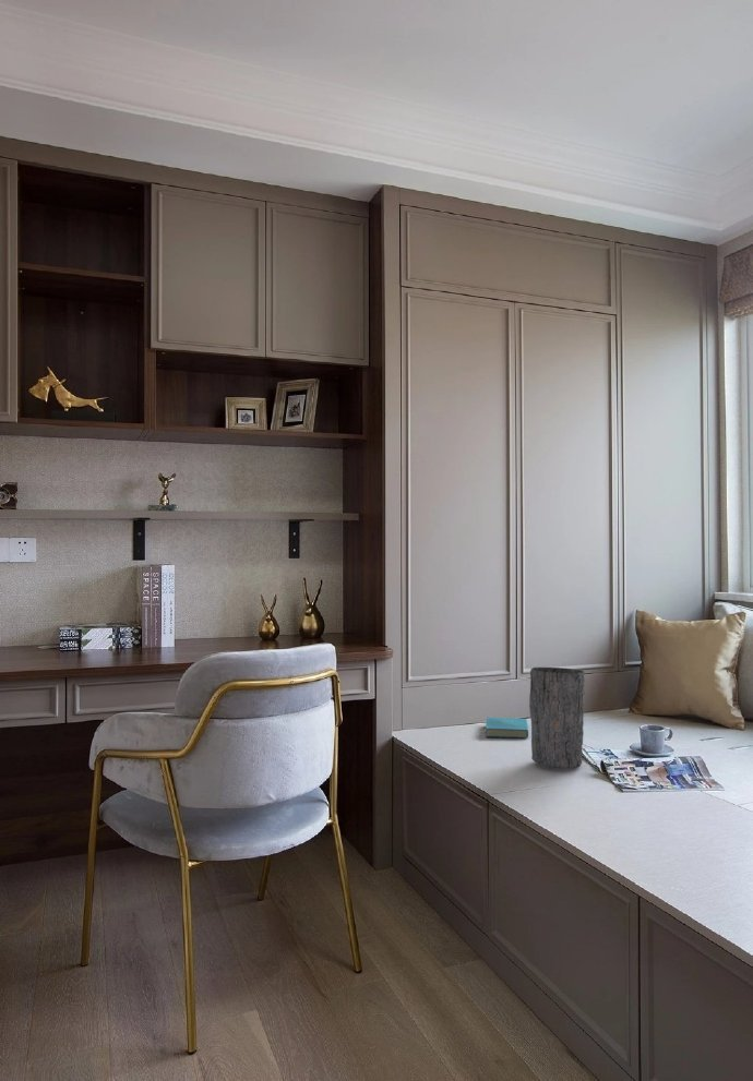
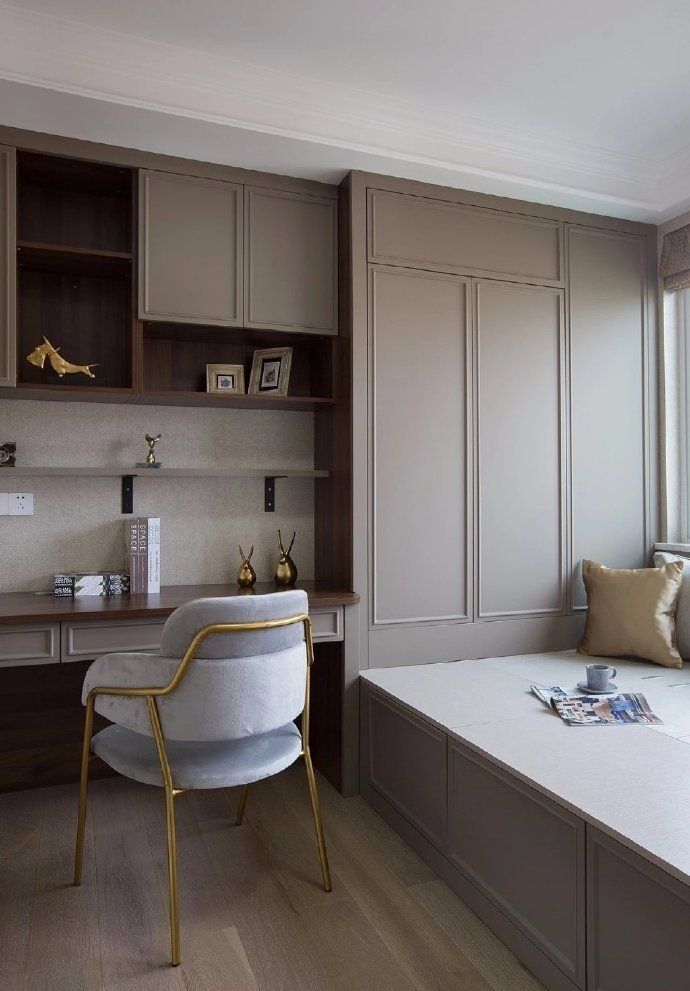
- book (506, 726)
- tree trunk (557, 716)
